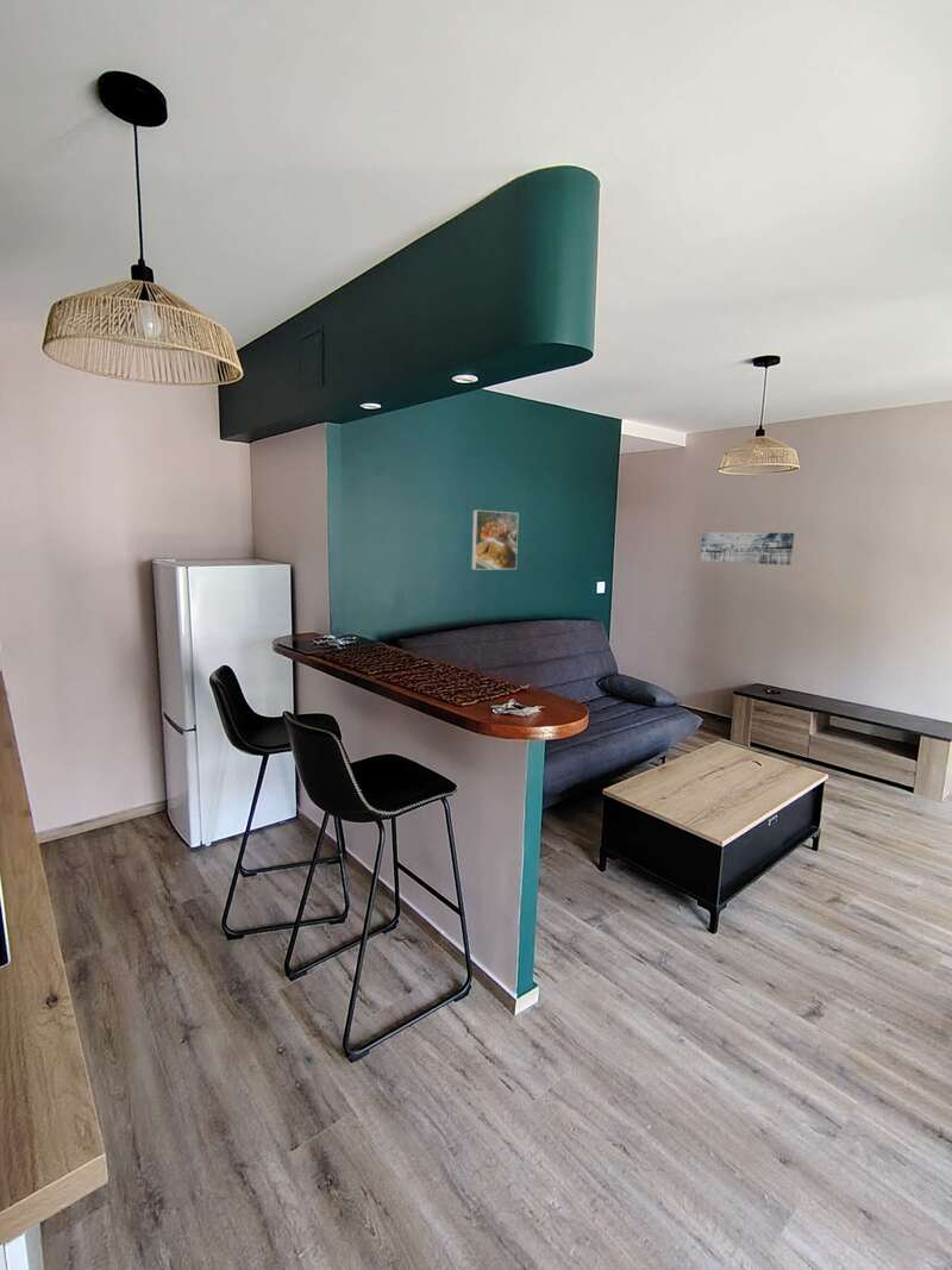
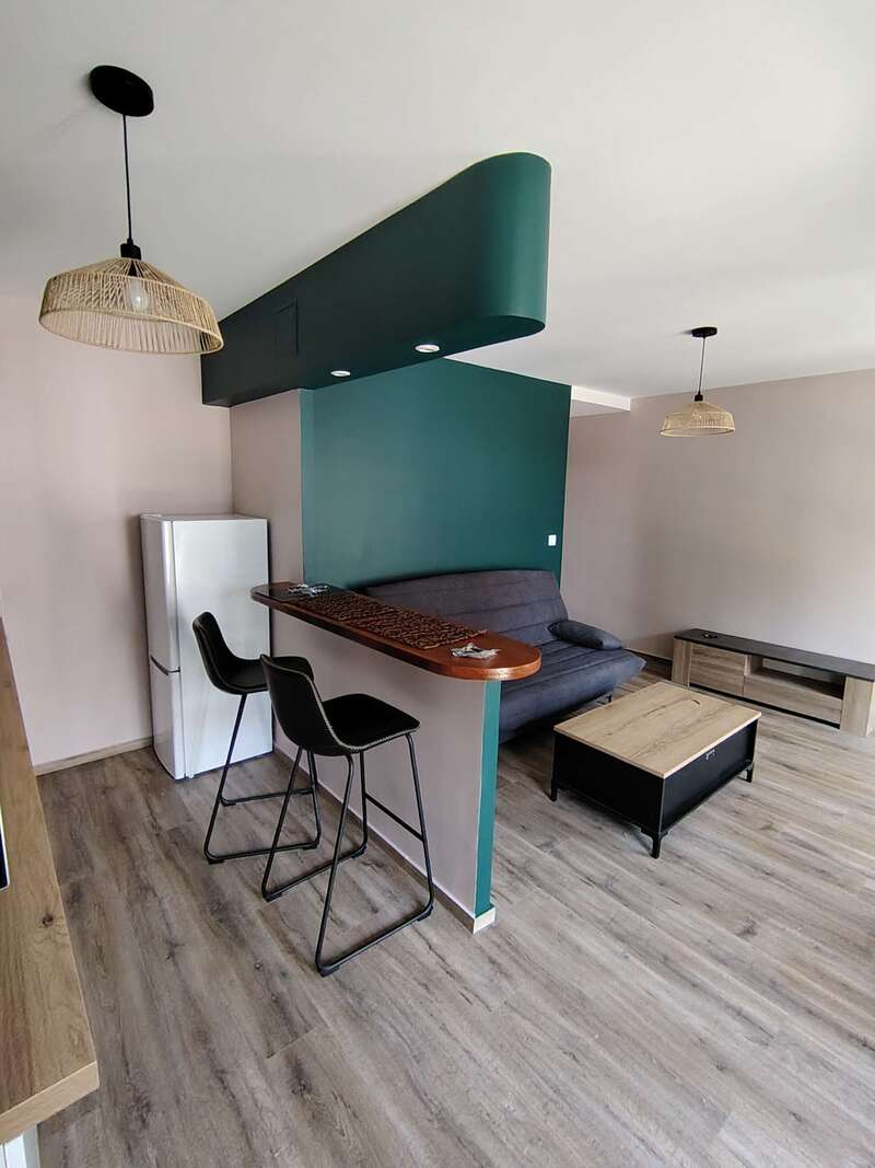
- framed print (495, 540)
- wall art (744, 548)
